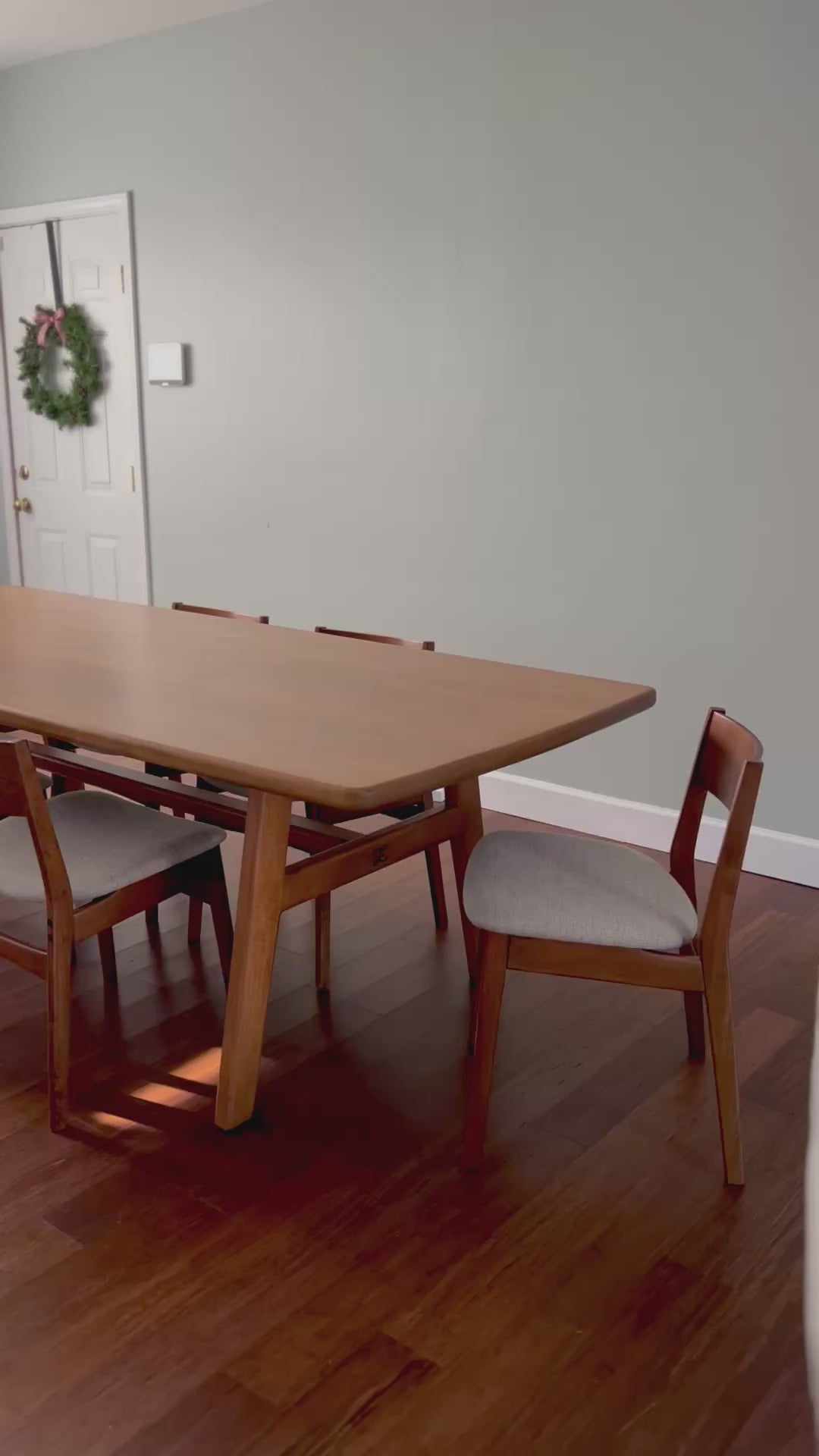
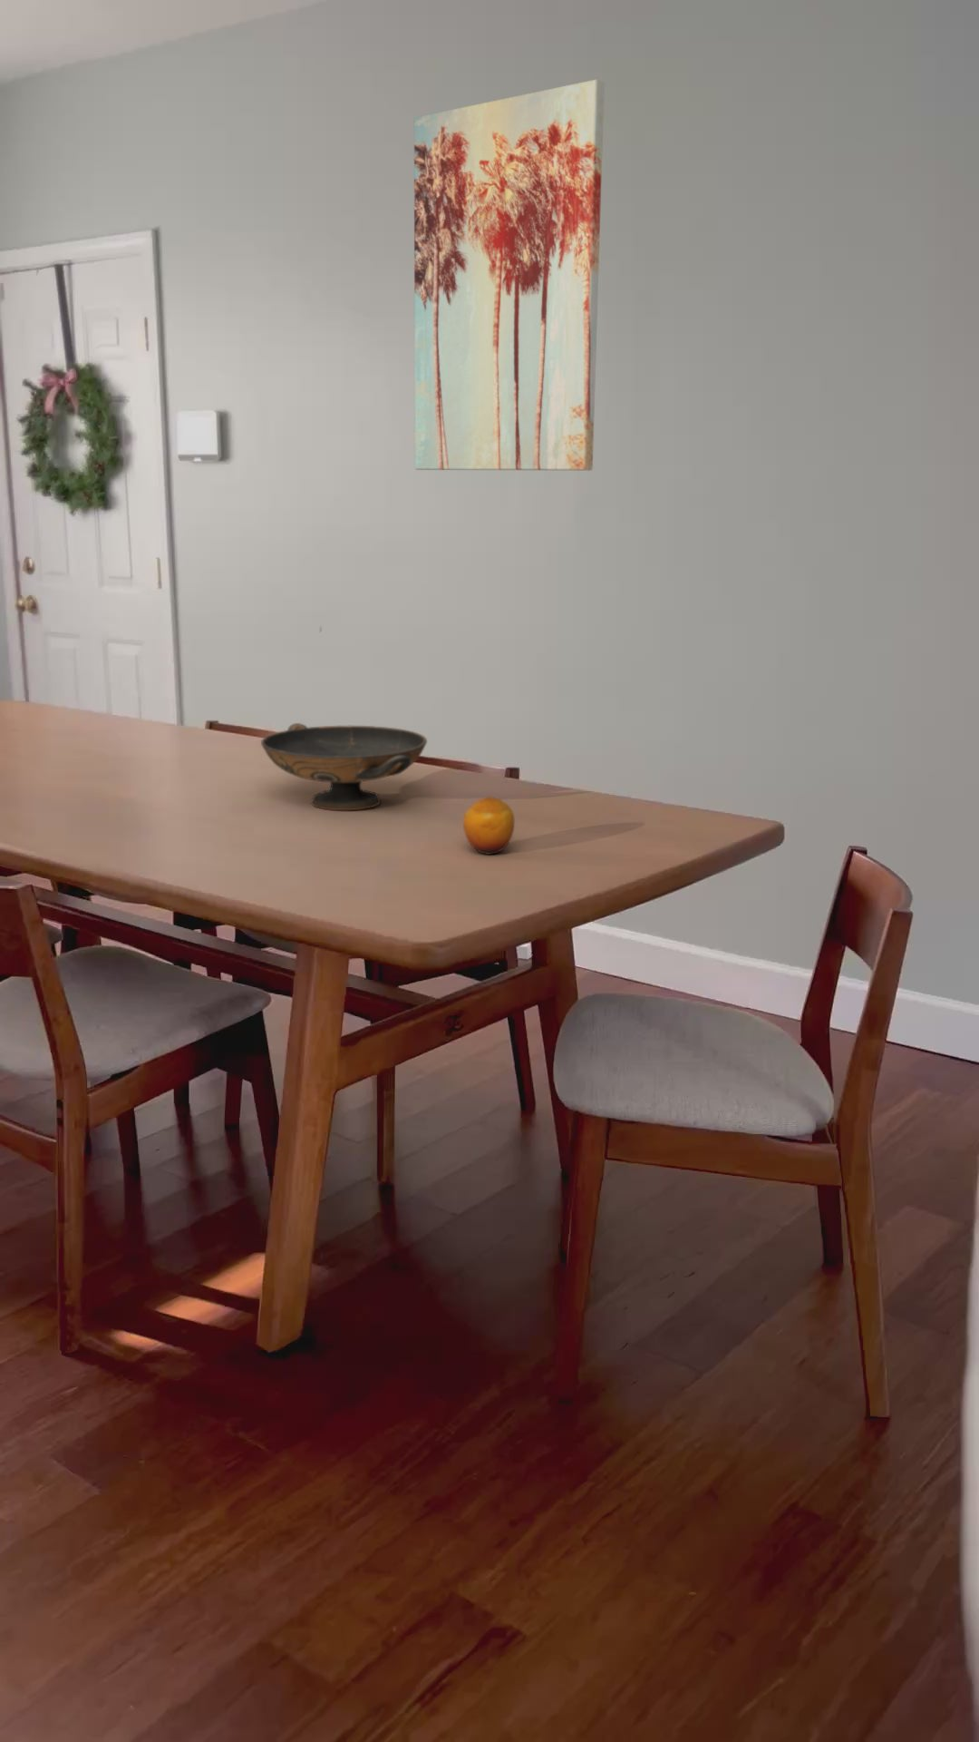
+ decorative bowl (344, 770)
+ wall art (501, 291)
+ fruit (489, 824)
